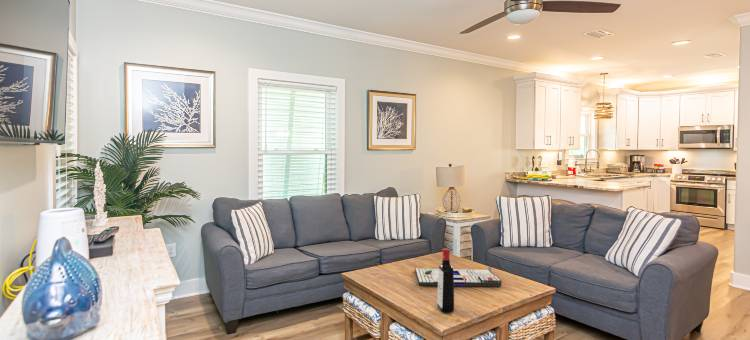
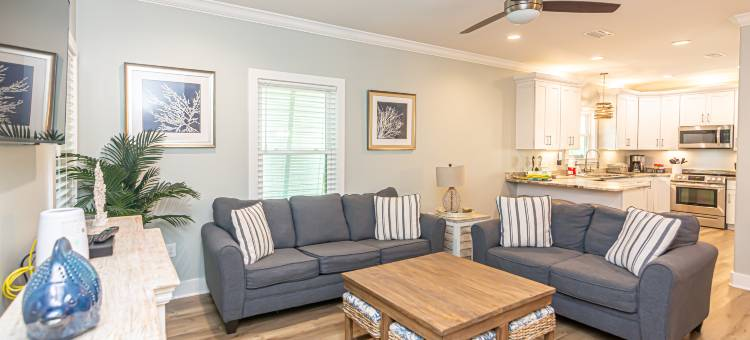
- liquor bottle (445, 279)
- board game (455, 270)
